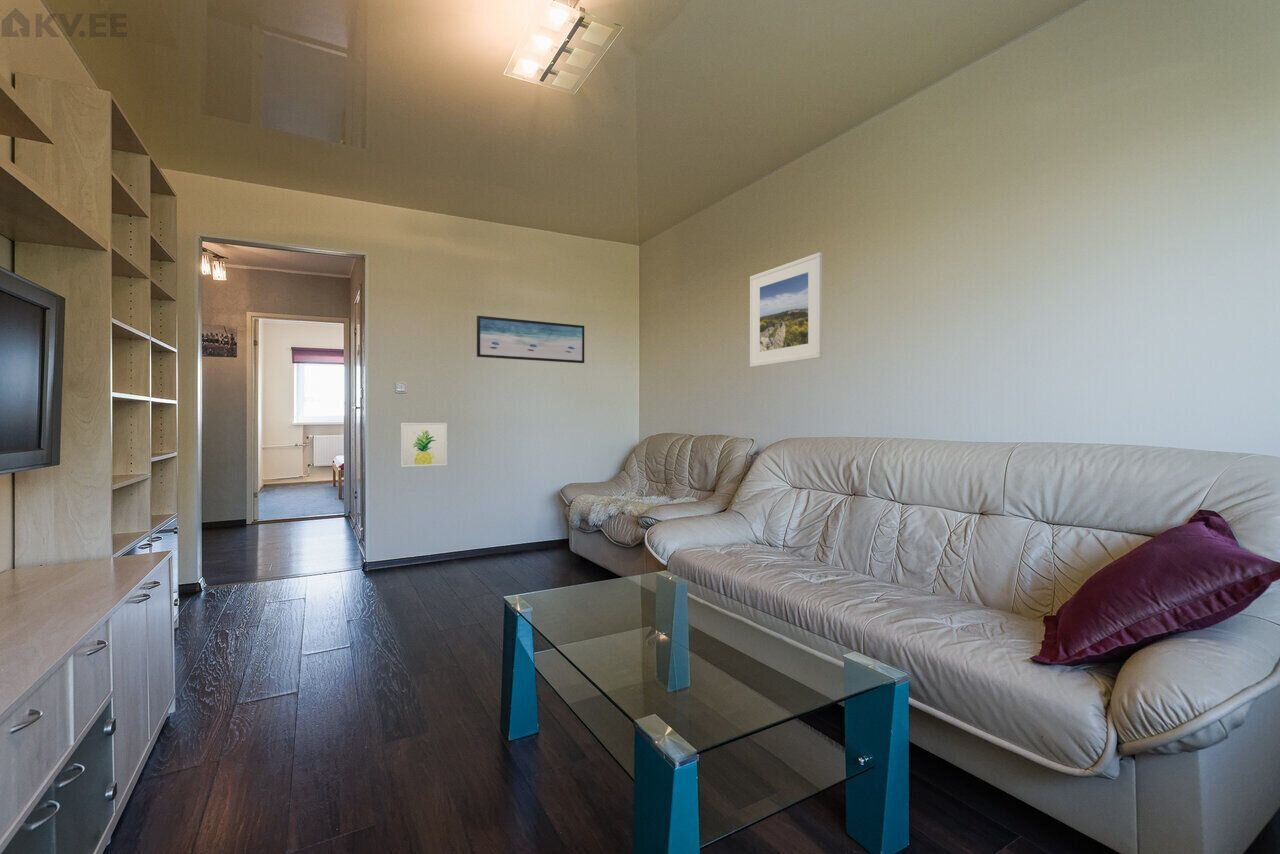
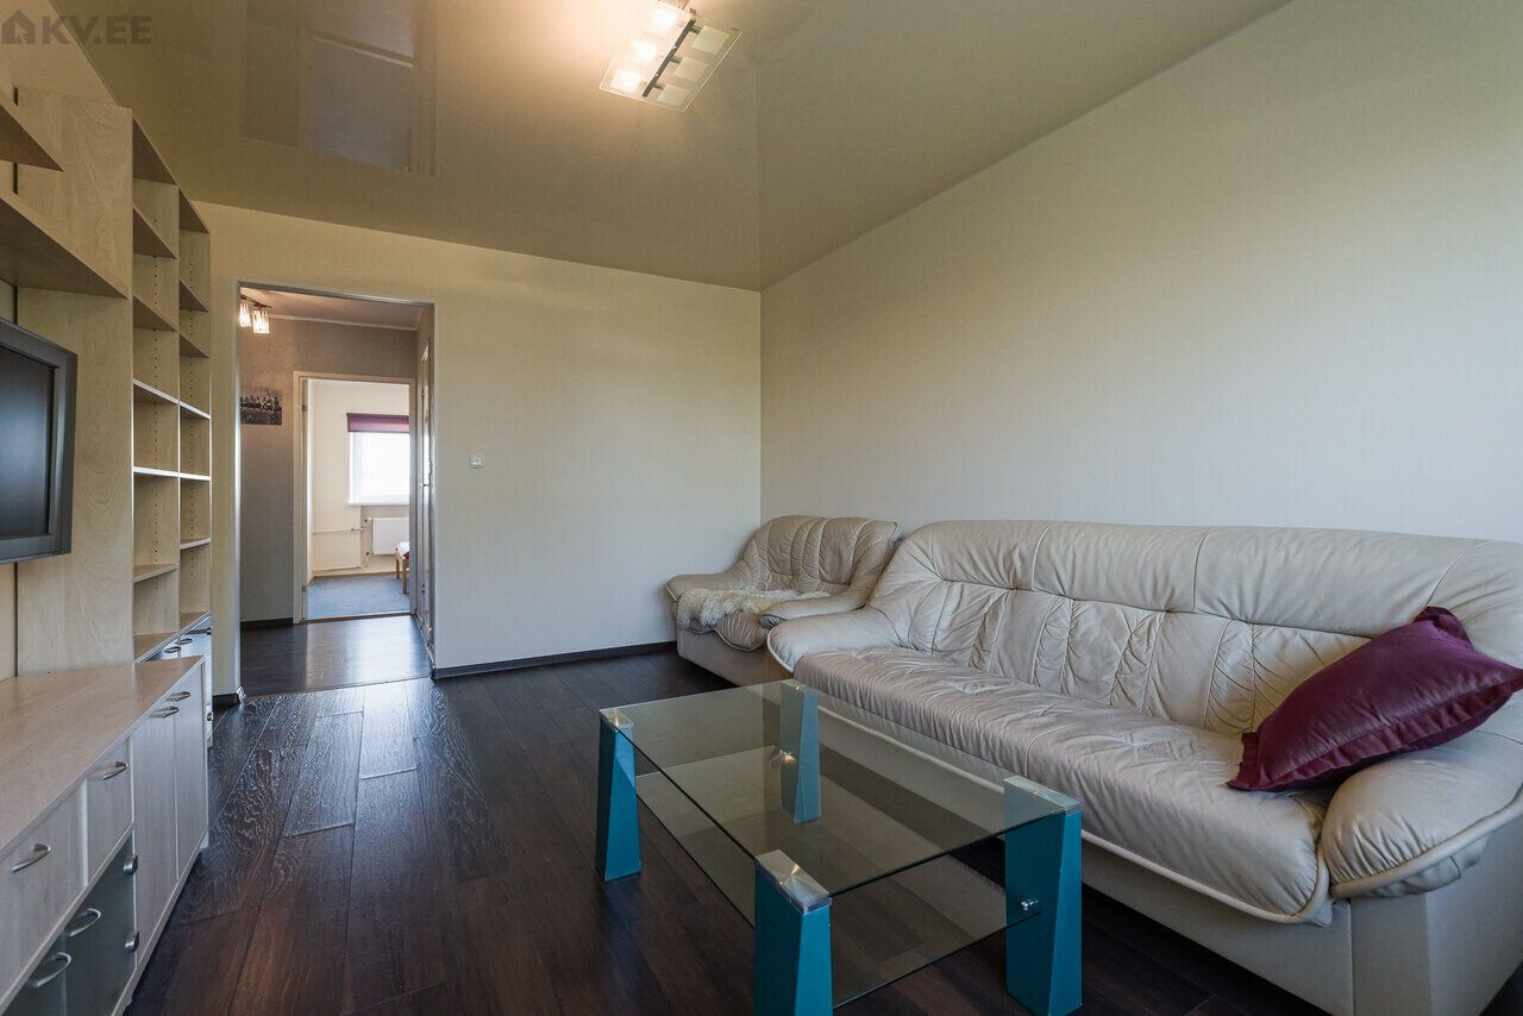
- wall art (424, 444)
- wall art (532, 340)
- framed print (783, 314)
